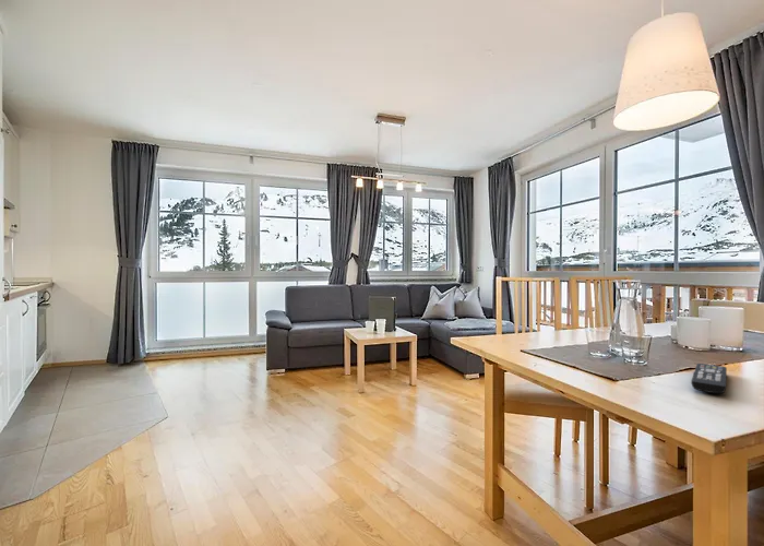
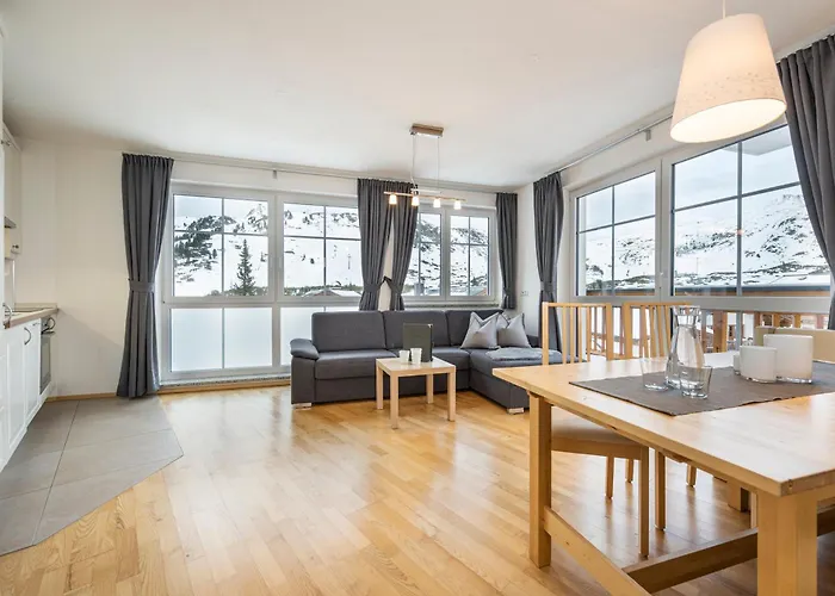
- remote control (709, 377)
